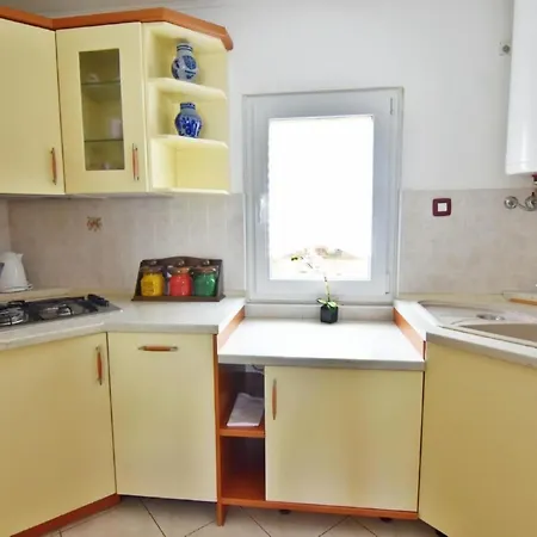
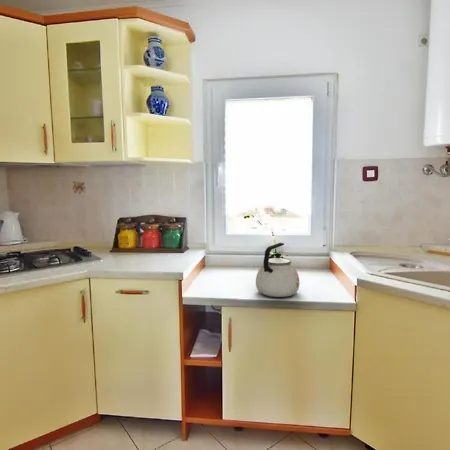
+ kettle (277, 268)
